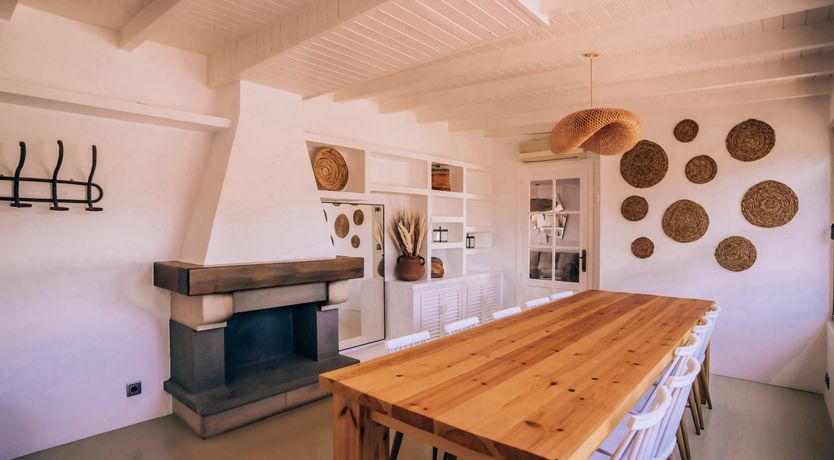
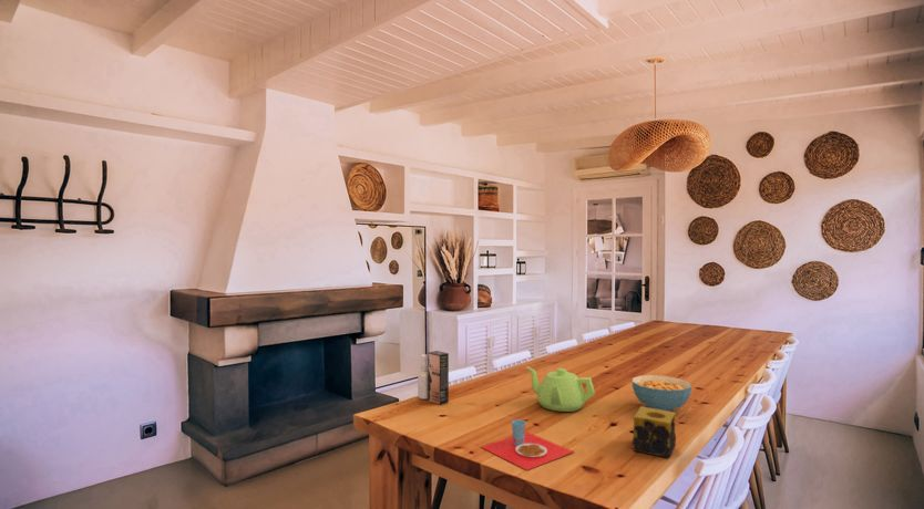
+ placemat (526, 438)
+ spray bottle (432, 375)
+ candle (654, 430)
+ cereal bowl (660, 395)
+ teapot (558, 387)
